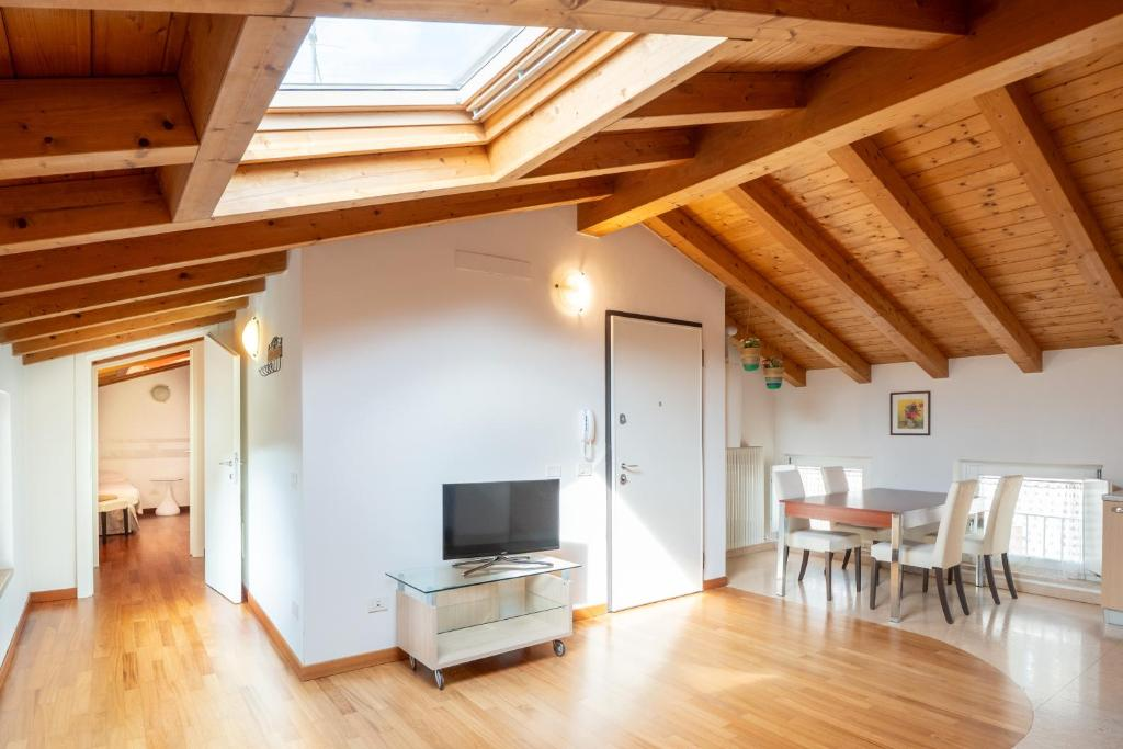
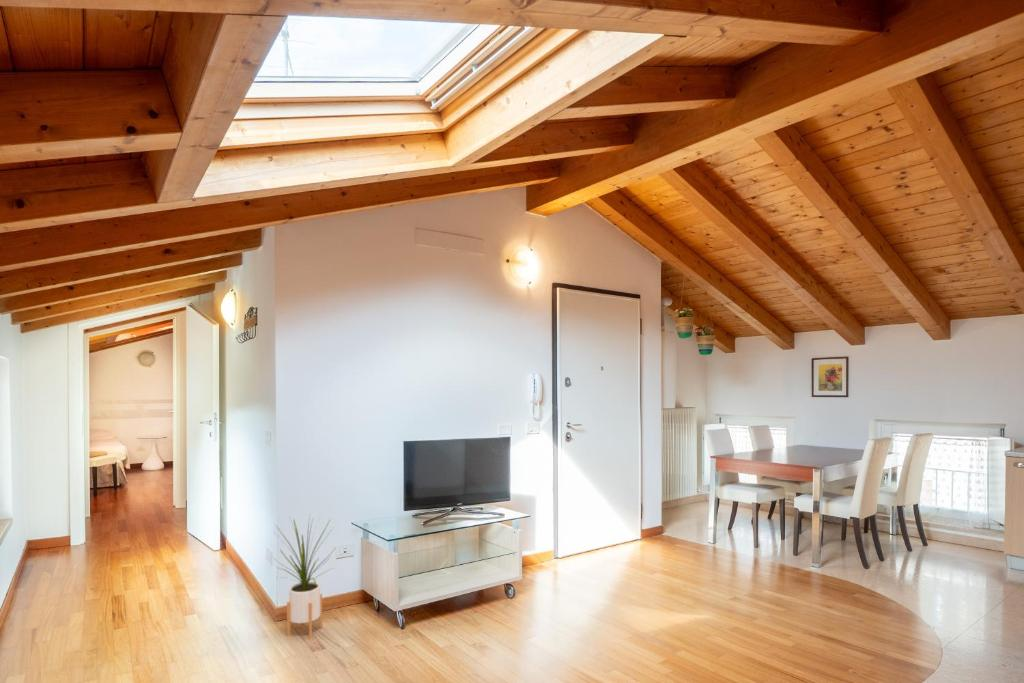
+ house plant (305, 572)
